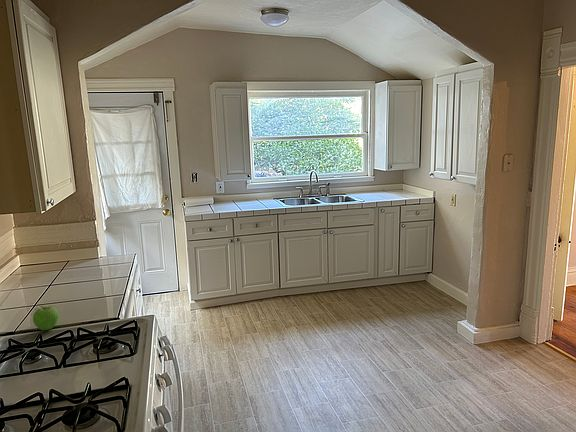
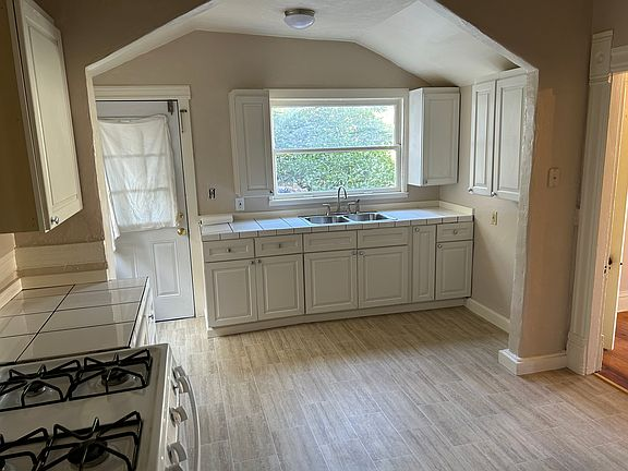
- fruit (45, 317)
